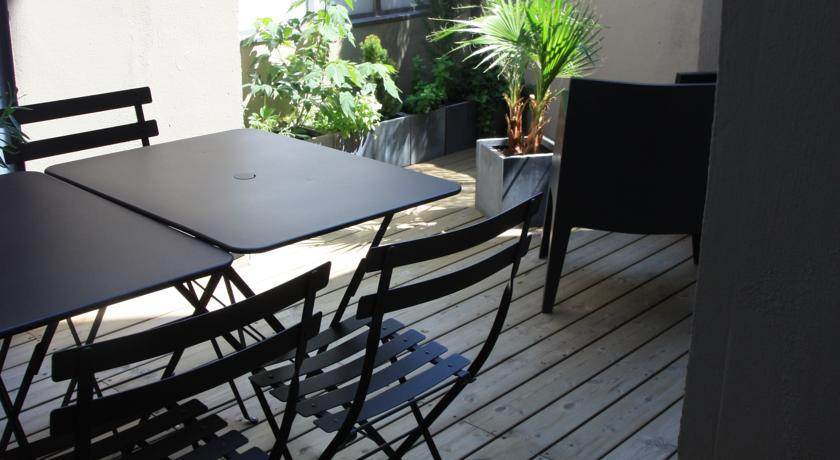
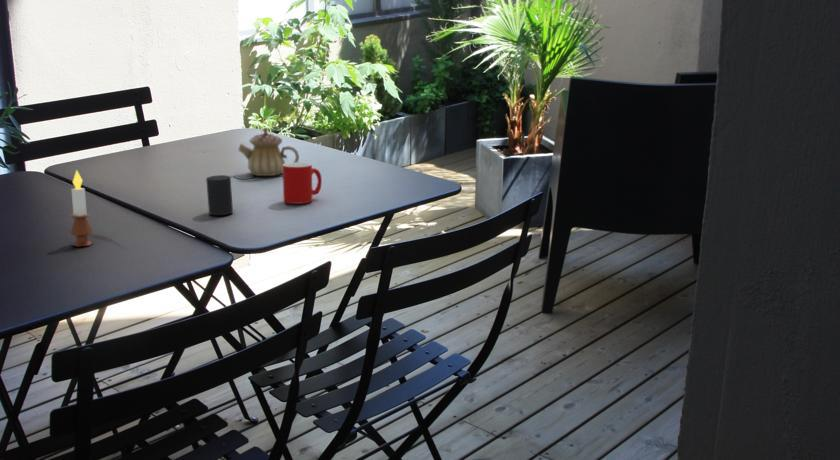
+ teapot (268, 150)
+ cup (303, 182)
+ cup (219, 195)
+ candle (79, 207)
